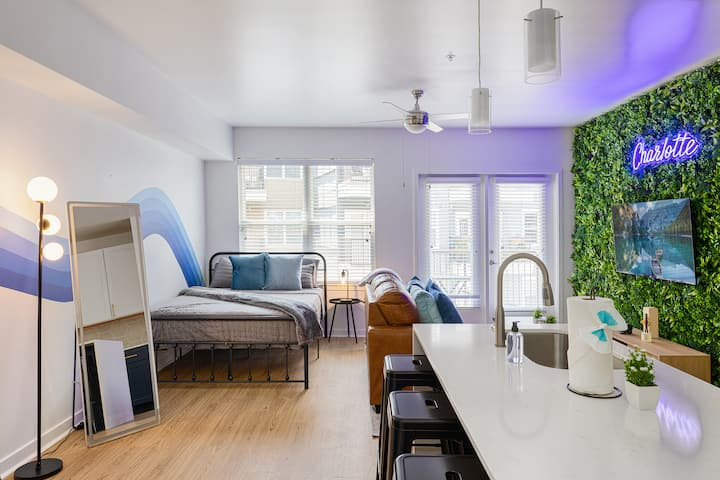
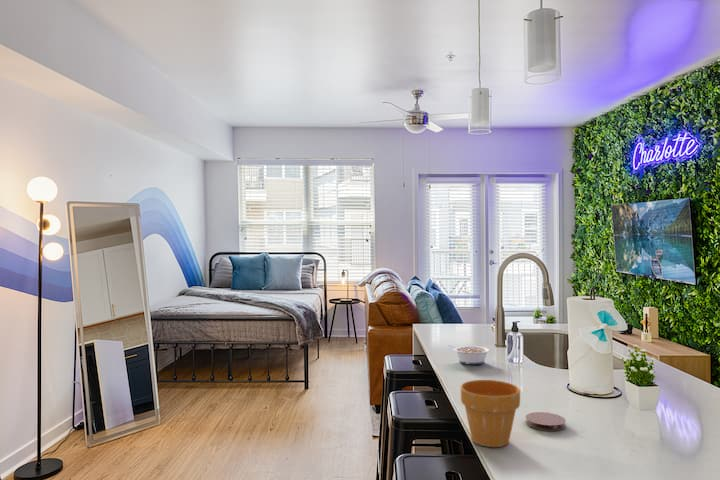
+ flower pot (490, 413)
+ legume (470, 354)
+ coaster (545, 421)
